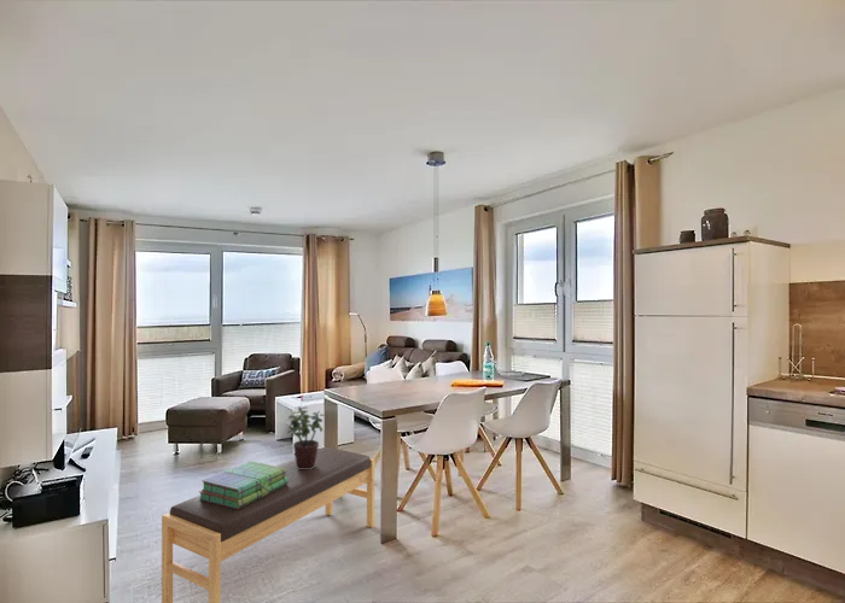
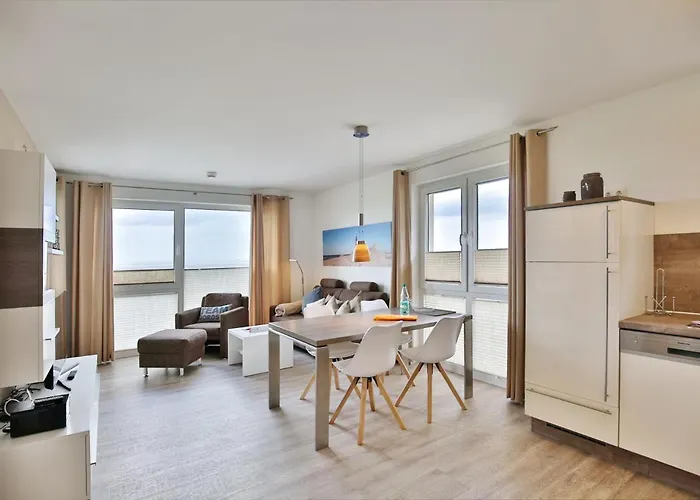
- bench (284, 517)
- stack of books (245, 482)
- potted plant (307, 435)
